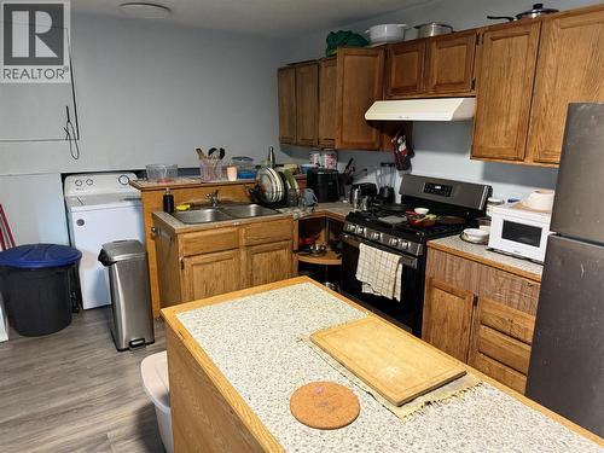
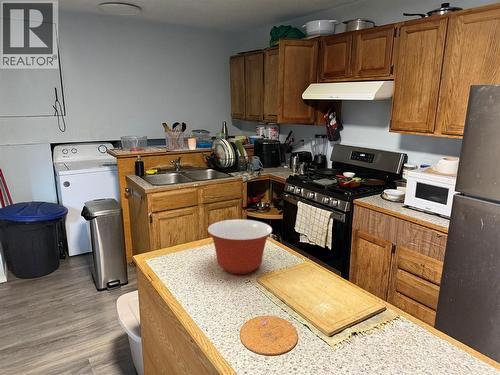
+ mixing bowl (239, 248)
